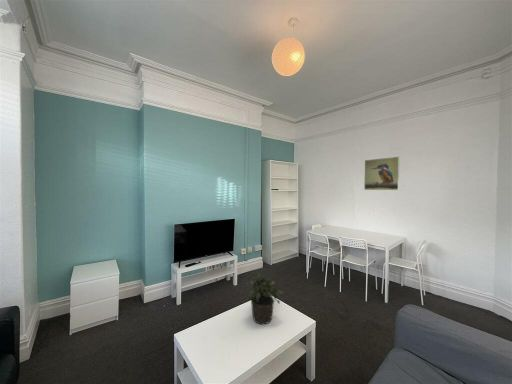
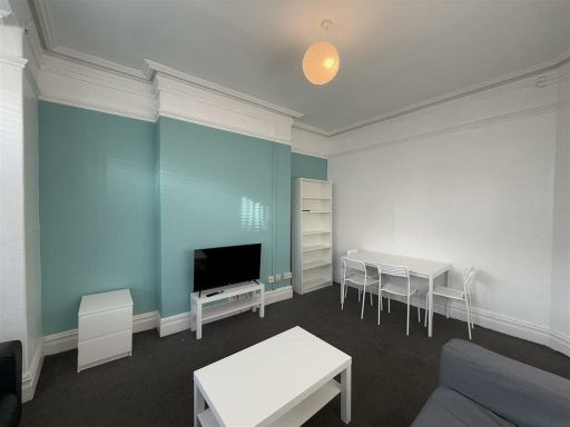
- potted plant (261, 295)
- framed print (380, 174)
